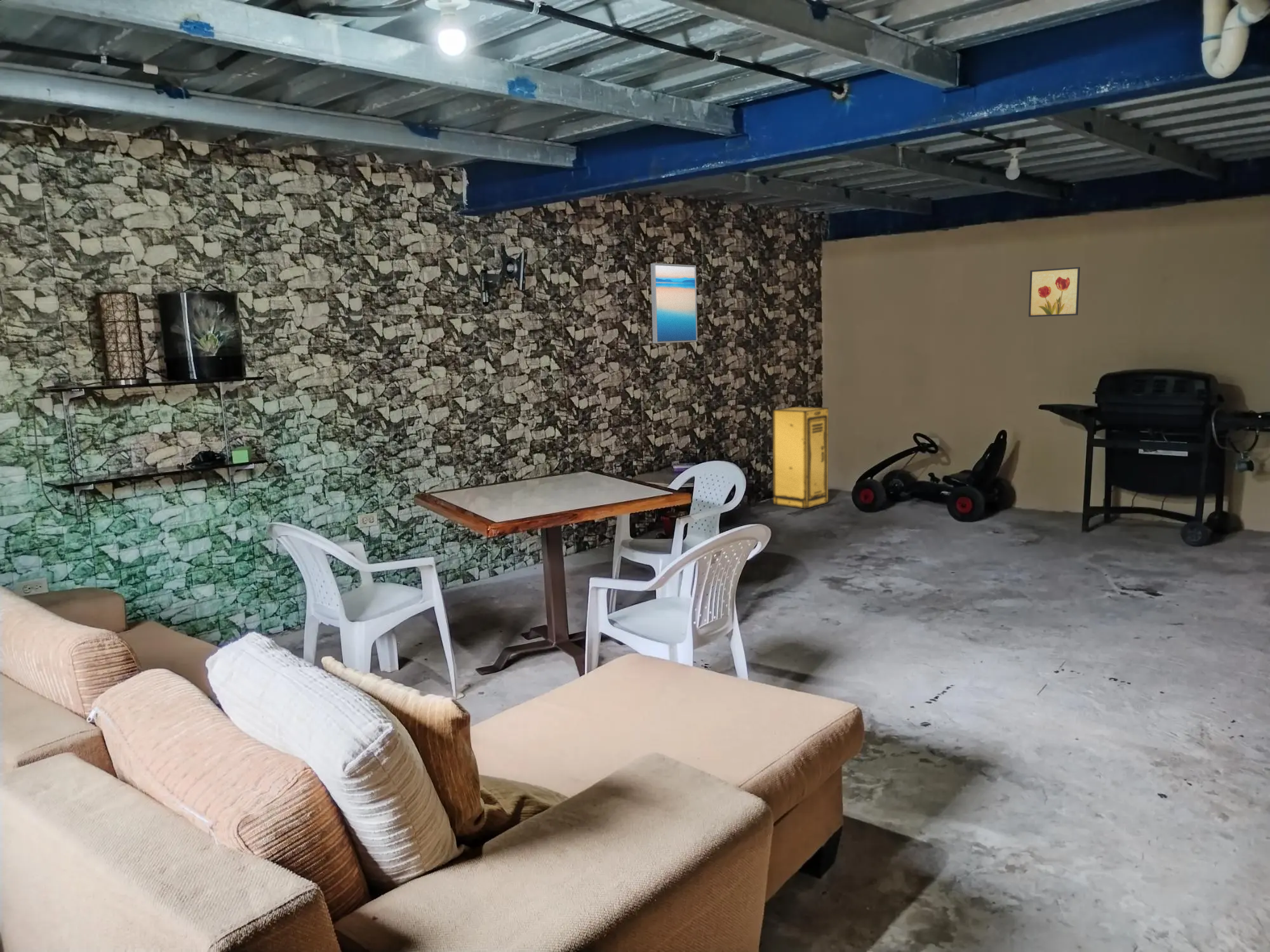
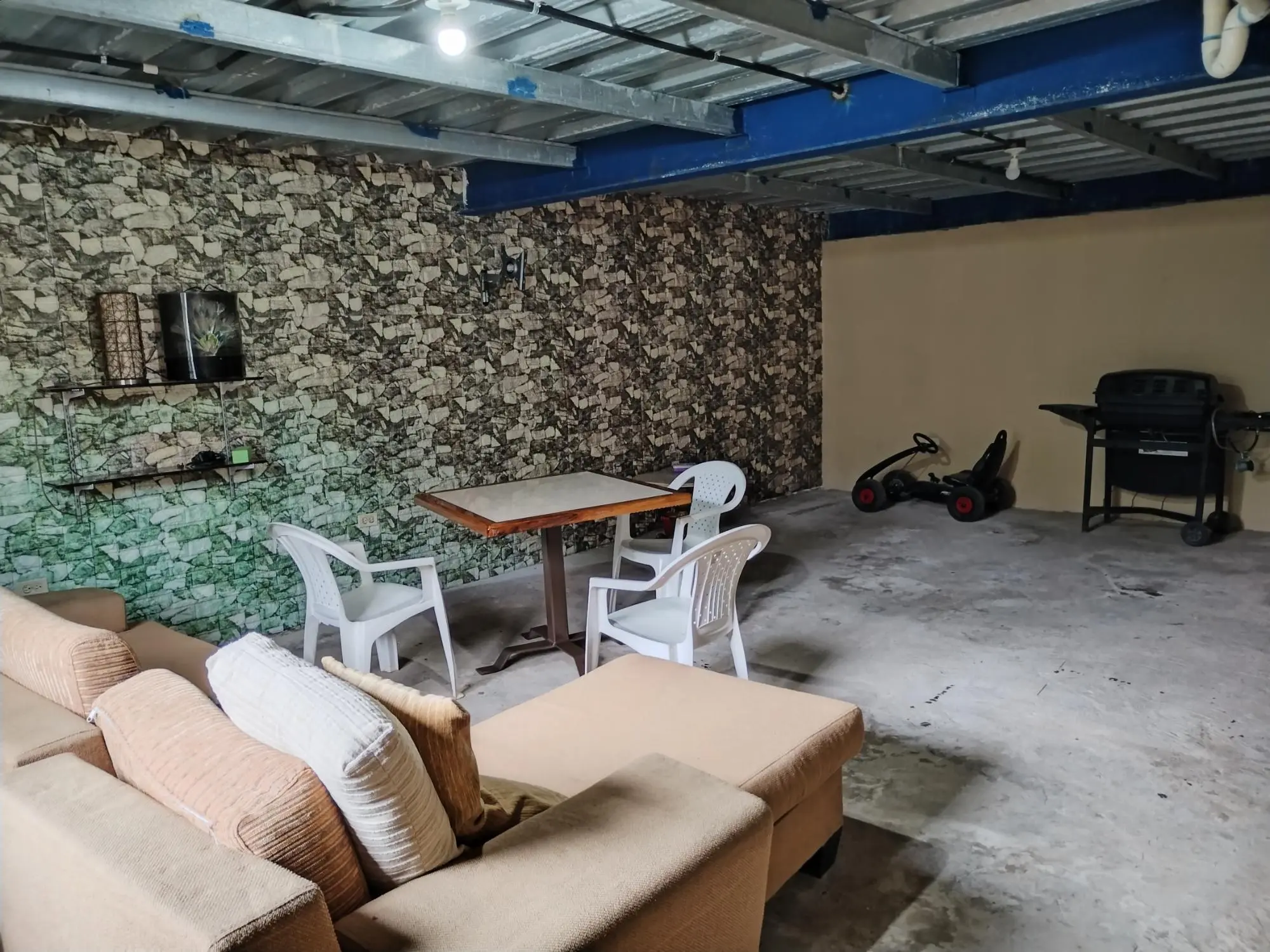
- wall art (674, 303)
- storage cabinet (800, 456)
- wall art (1054, 292)
